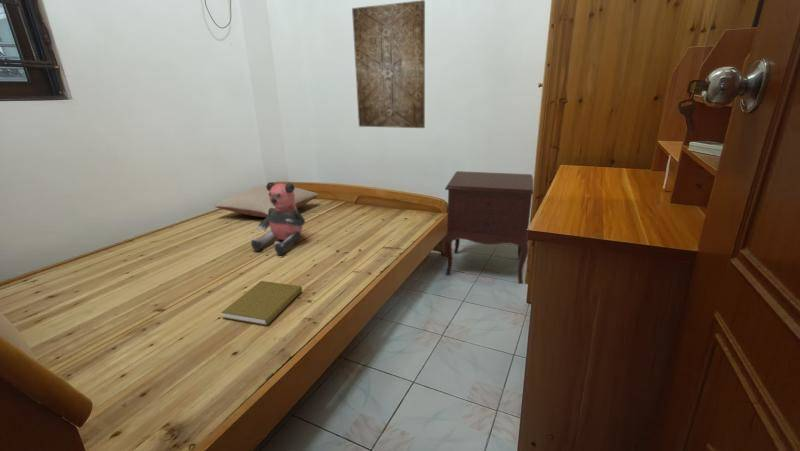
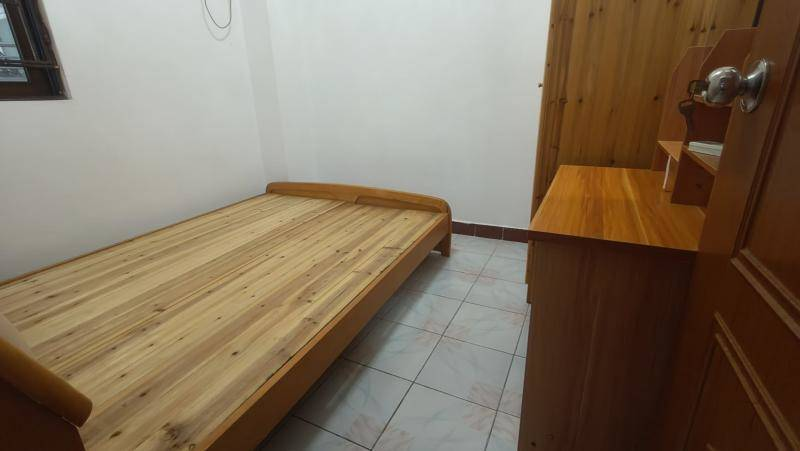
- nightstand (488, 224)
- wall art (389, 69)
- pillow (268, 200)
- book (264, 301)
- bear (277, 214)
